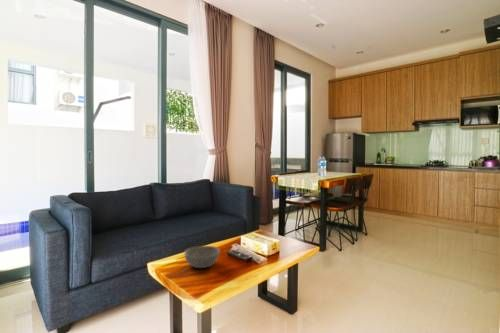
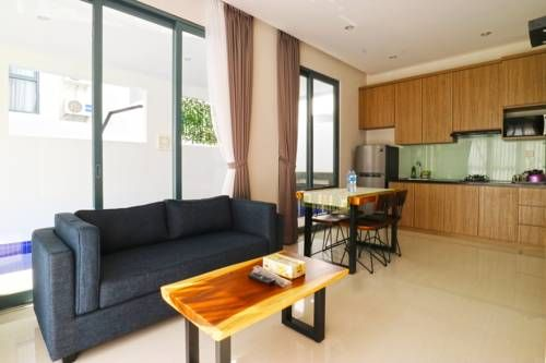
- bowl (202, 257)
